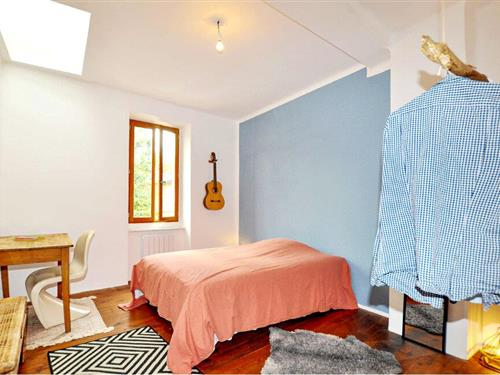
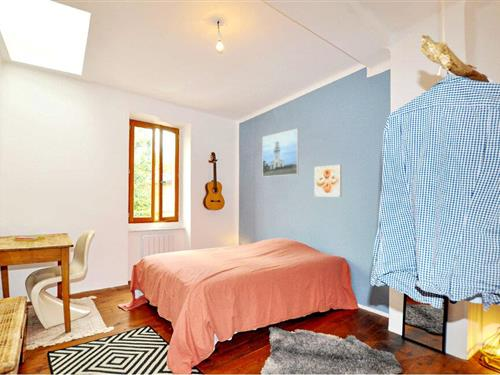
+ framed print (327, 181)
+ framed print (279, 154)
